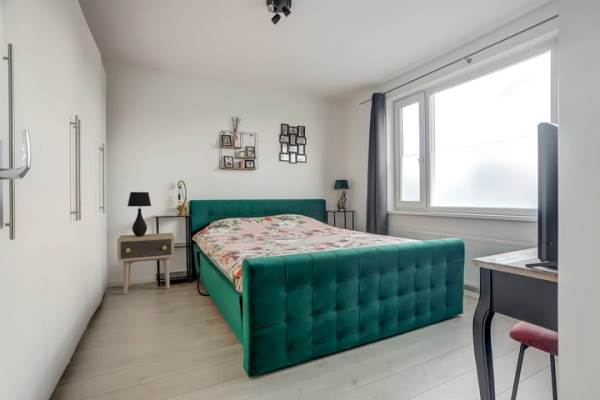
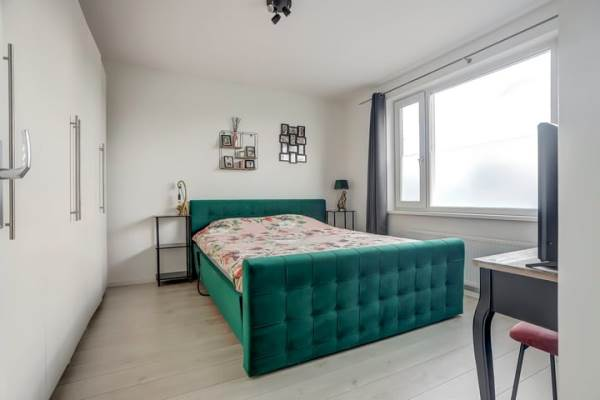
- table lamp (139, 214)
- side table (147, 260)
